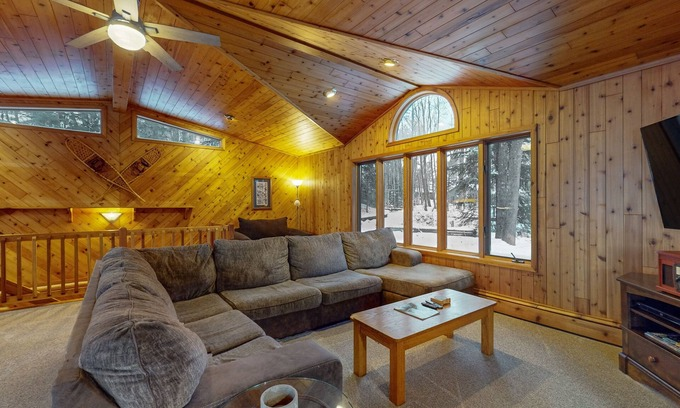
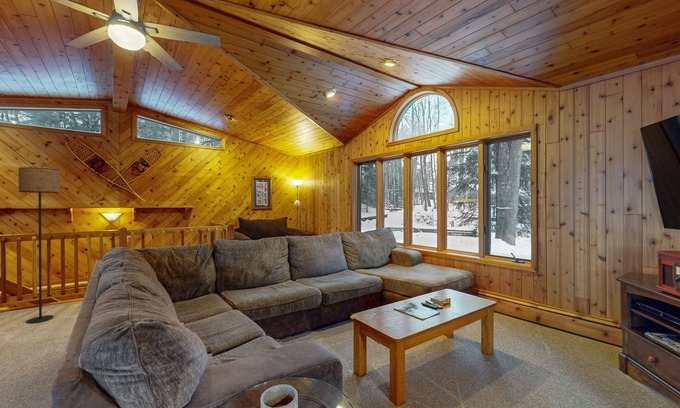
+ floor lamp (40, 244)
